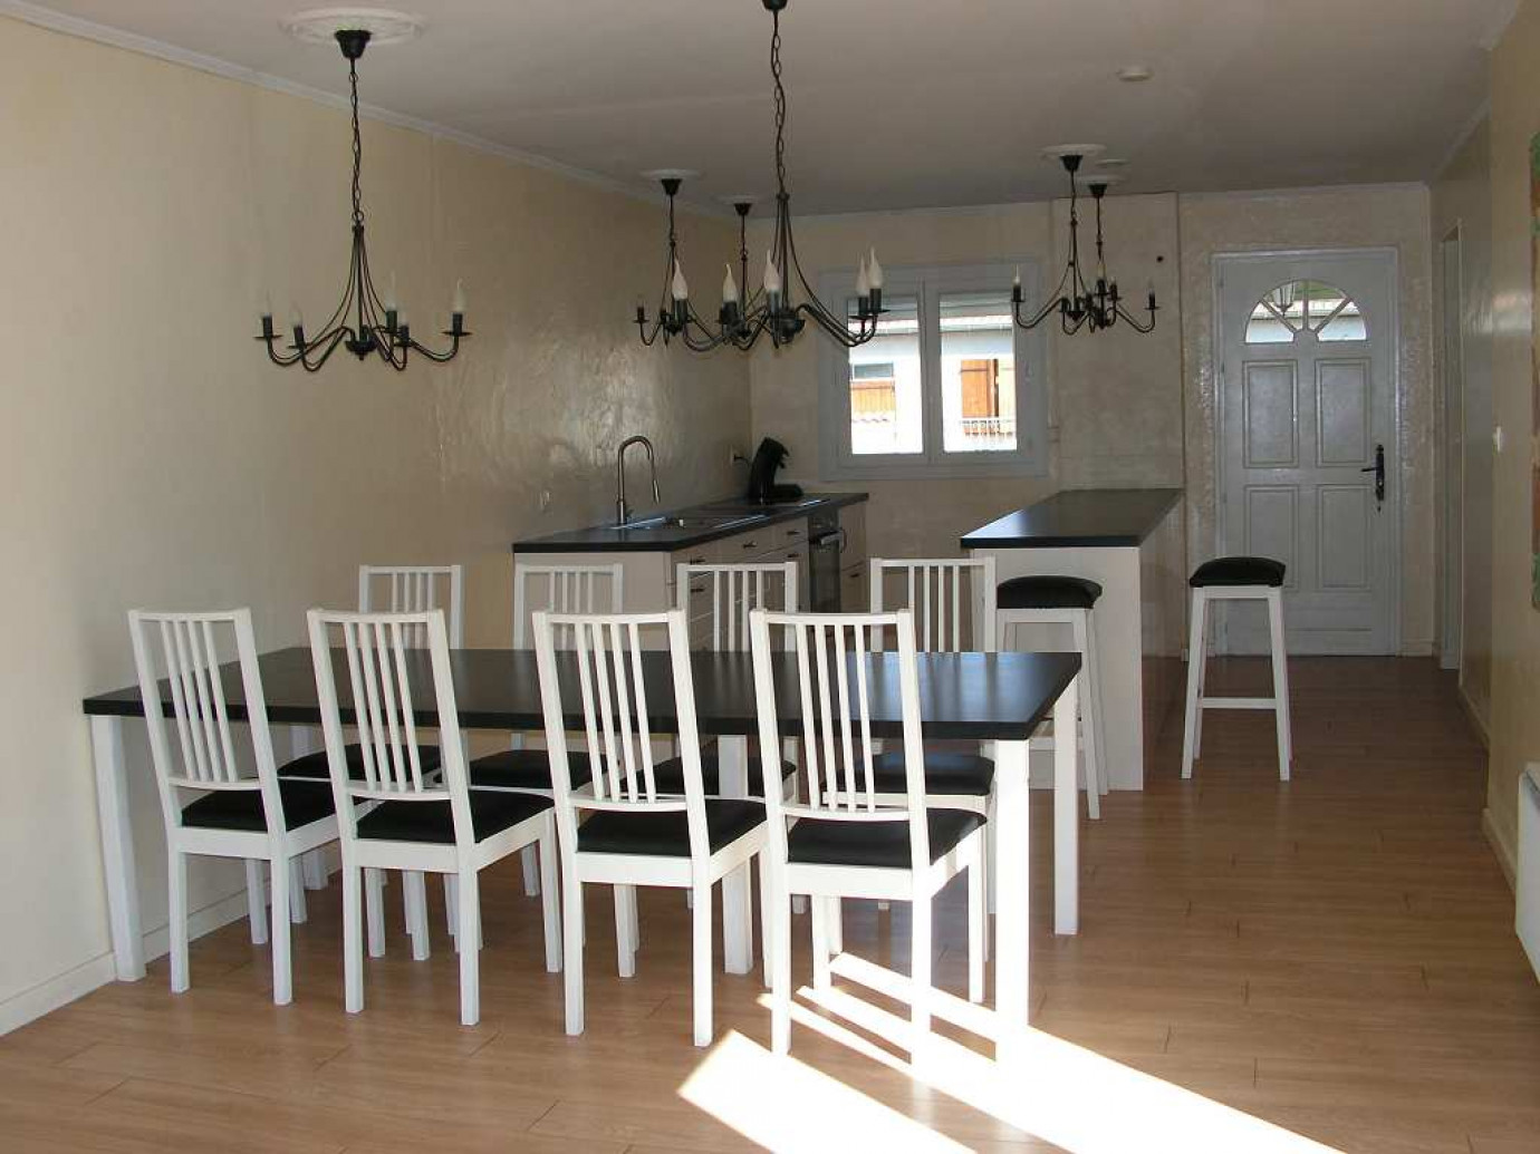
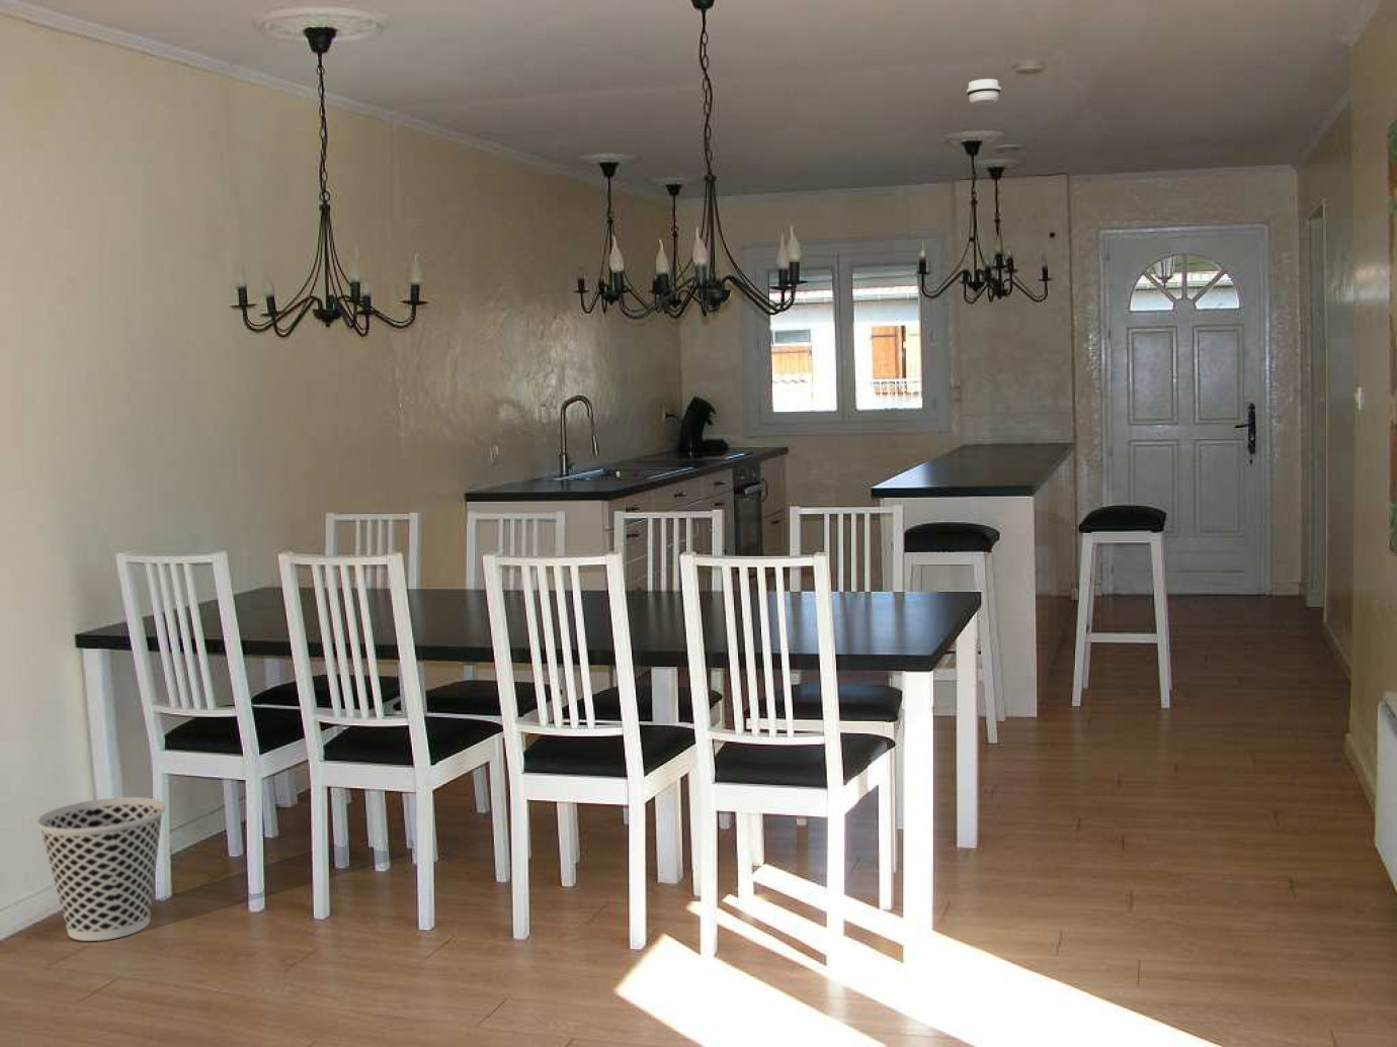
+ smoke detector (983, 92)
+ wastebasket (106, 869)
